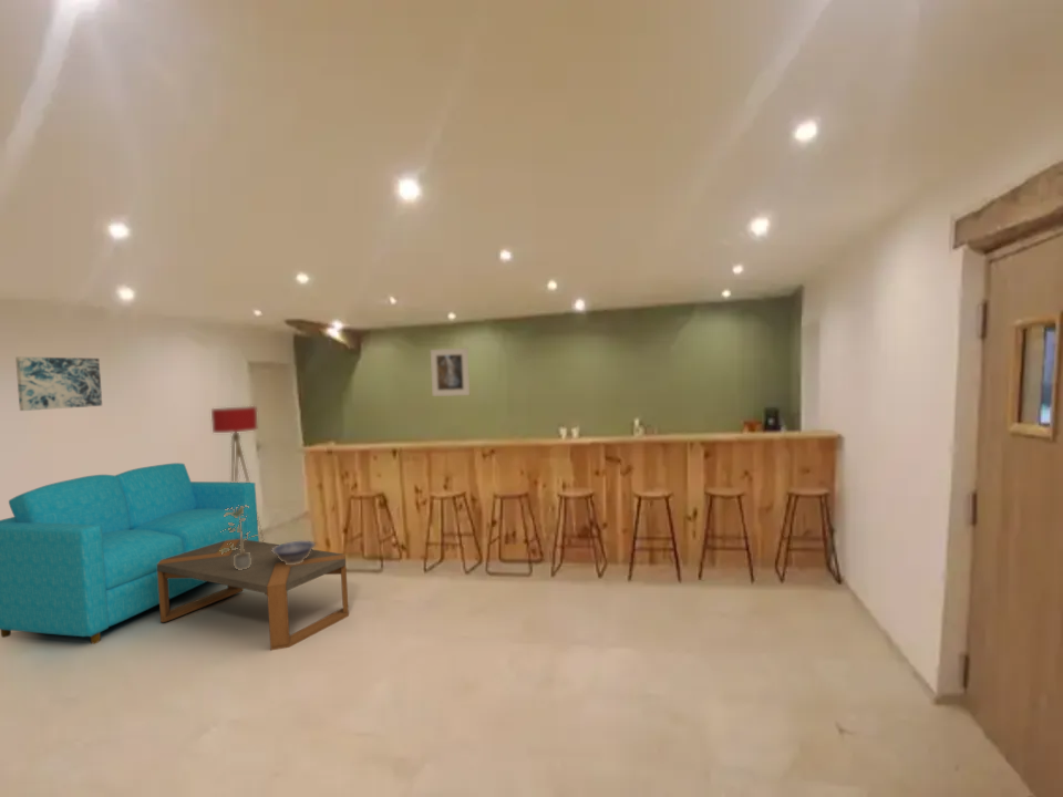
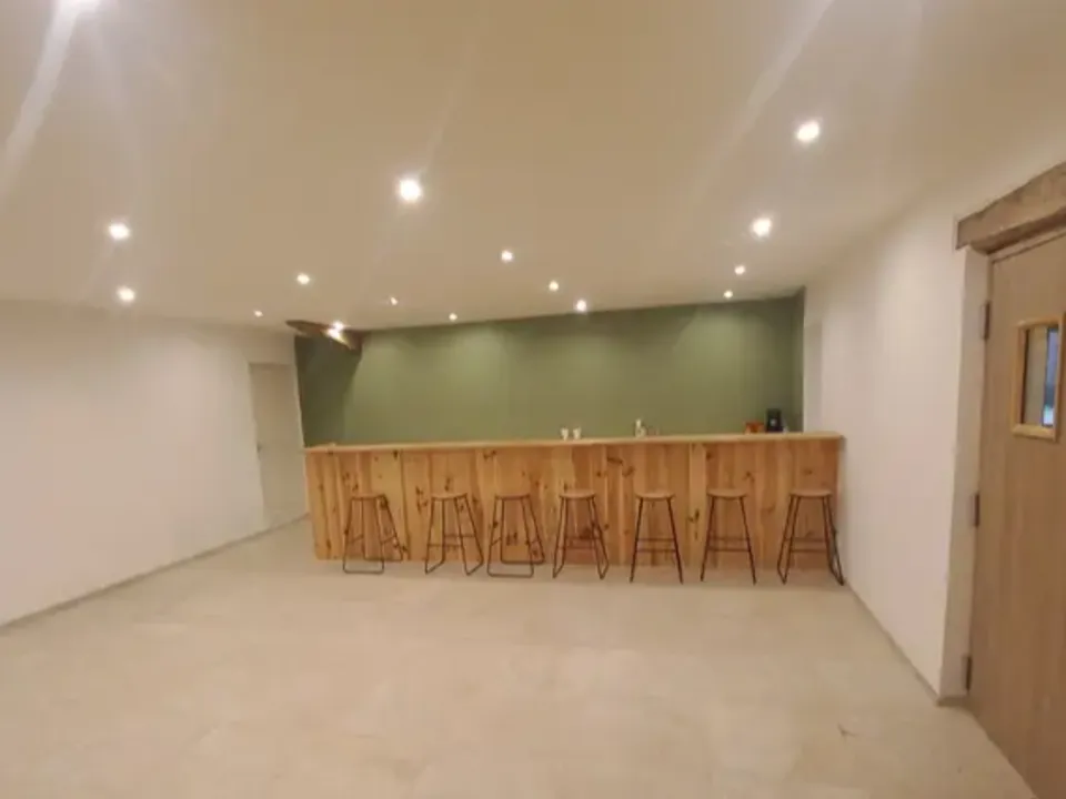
- decorative bowl (293, 553)
- potted plant (233, 531)
- wall art (61, 383)
- coffee table (252, 588)
- floor lamp (237, 476)
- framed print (450, 372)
- sofa (136, 535)
